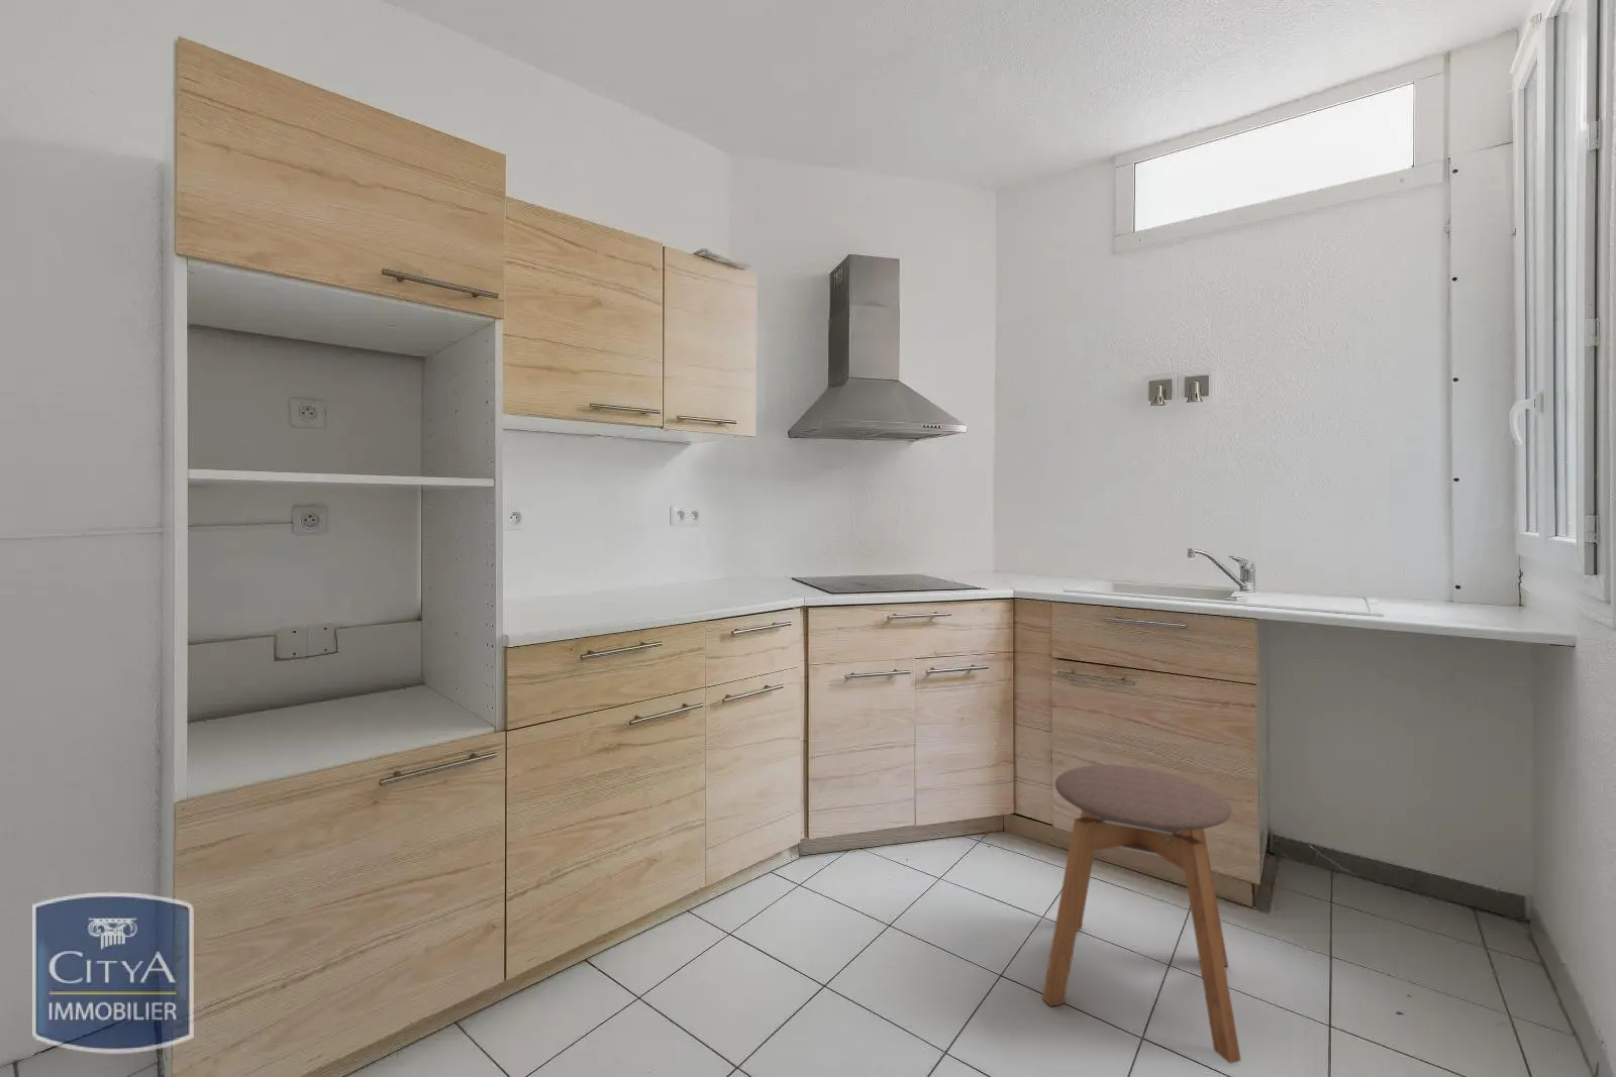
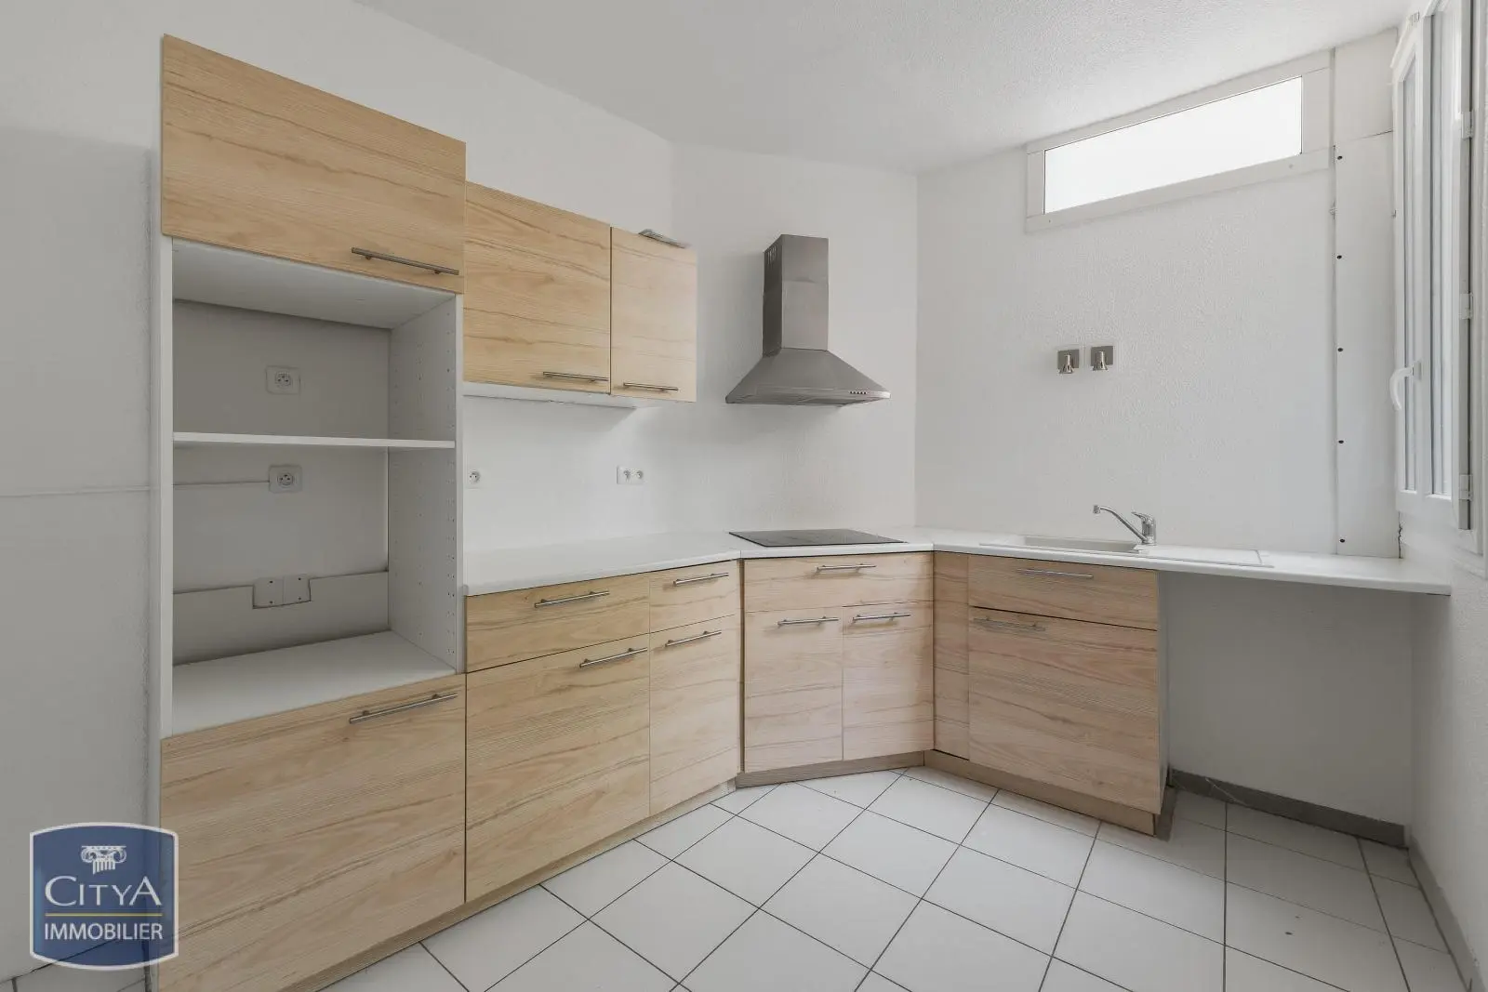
- stool (1143, 852)
